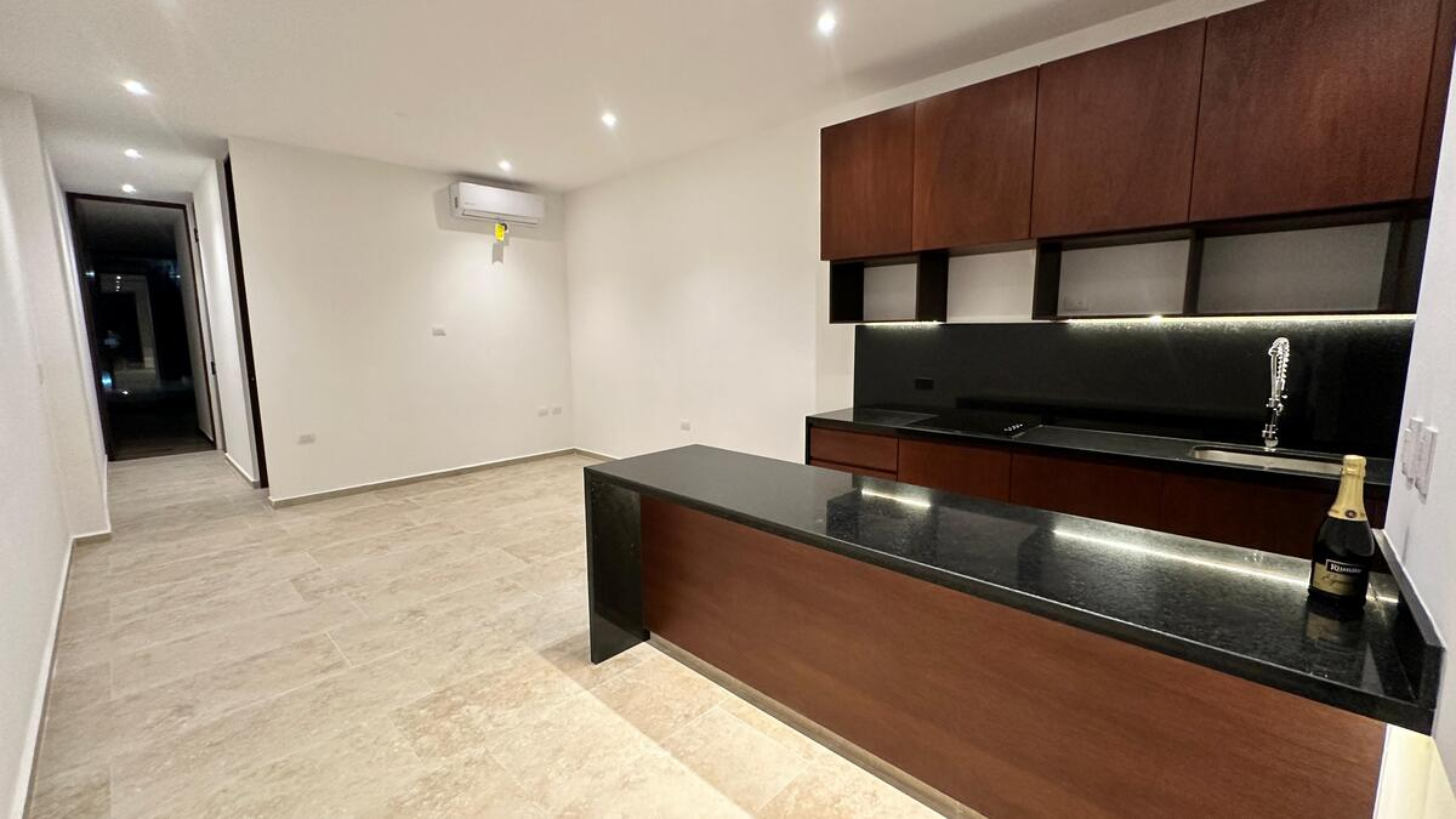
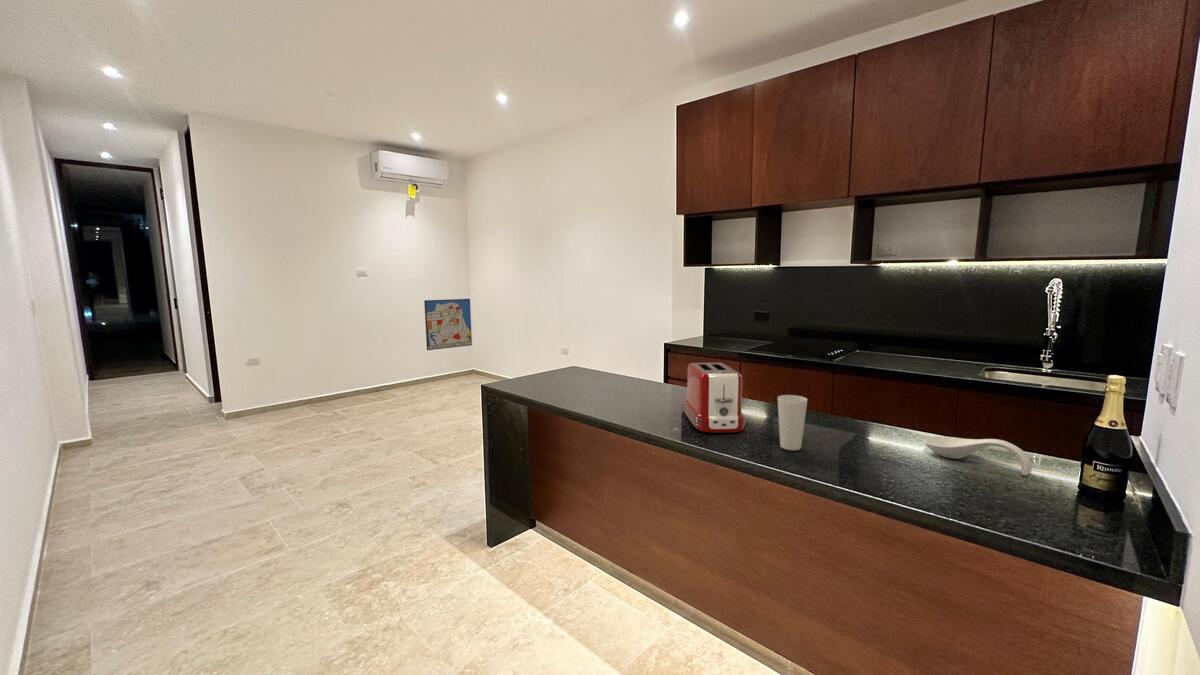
+ spoon rest (974, 448)
+ toaster (713, 393)
+ cup (791, 422)
+ wall art (449, 323)
